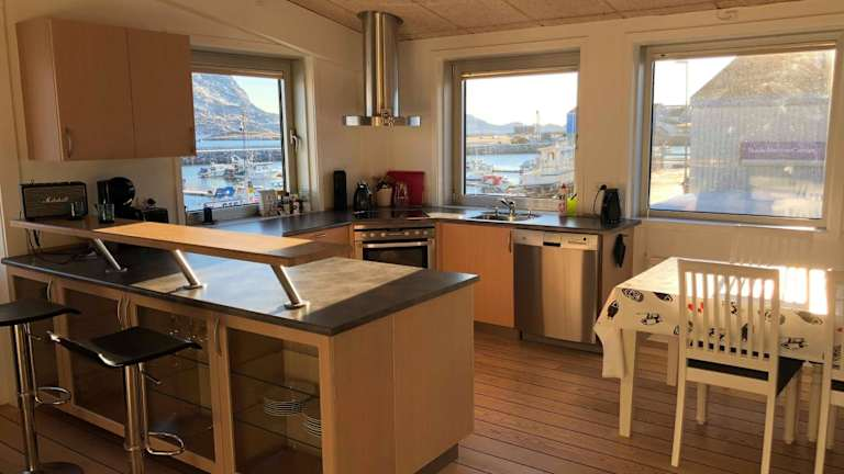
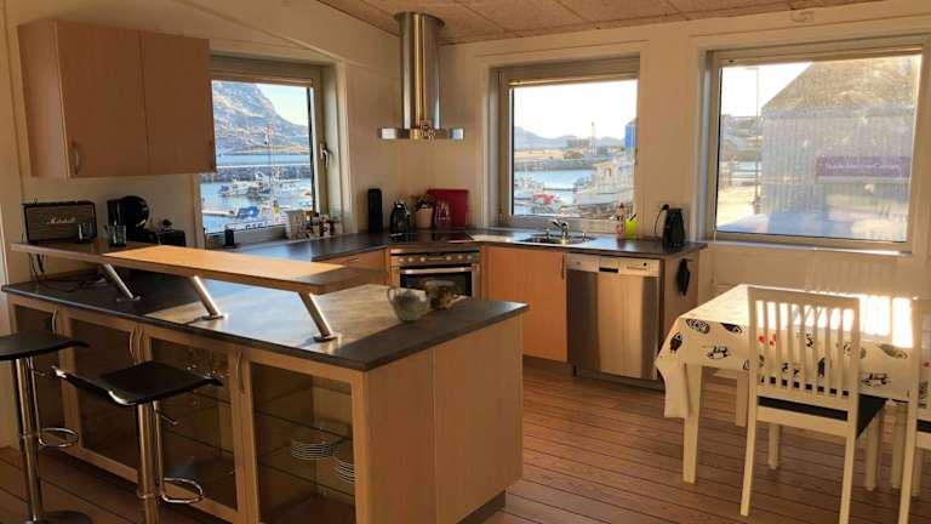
+ cup (441, 294)
+ teapot (411, 302)
